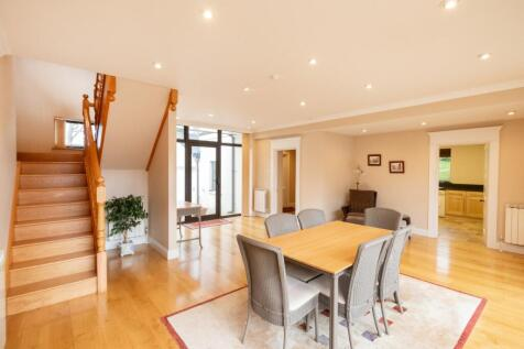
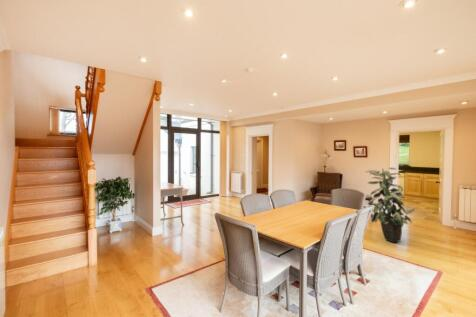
+ indoor plant (387, 203)
